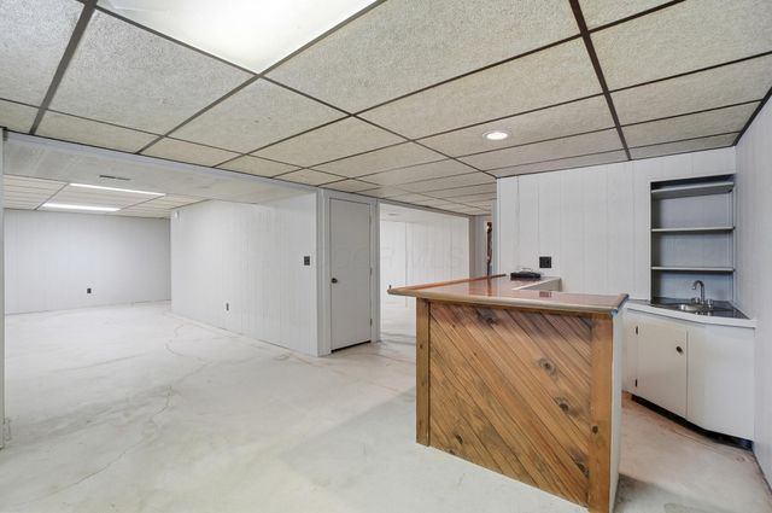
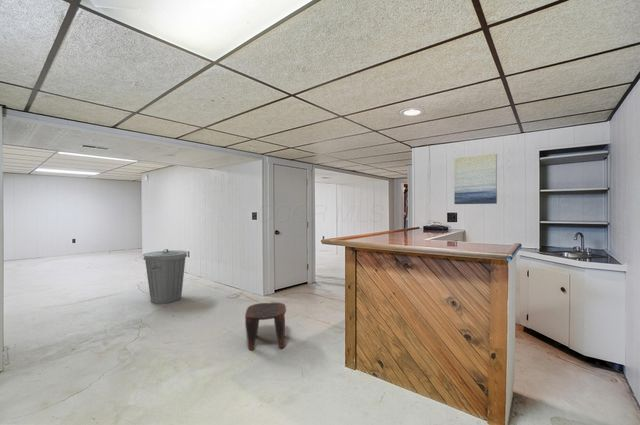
+ stool (266, 319)
+ trash can (166, 274)
+ wall art (474, 180)
